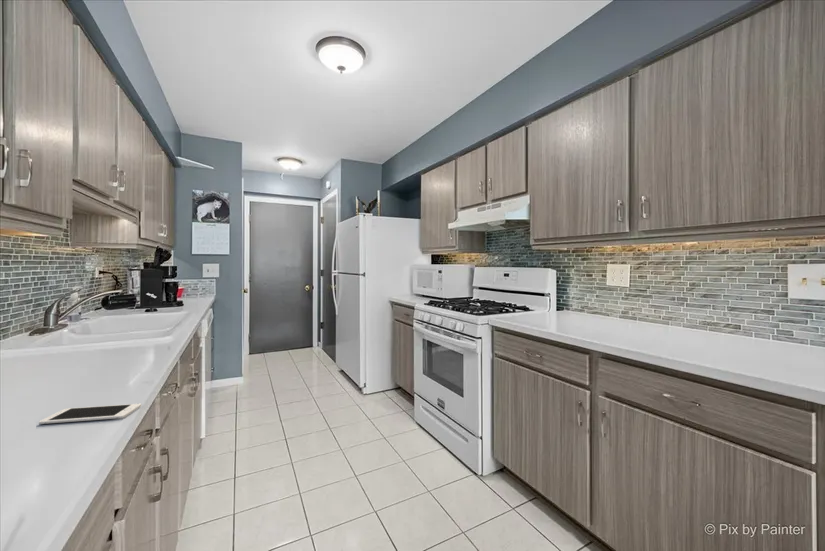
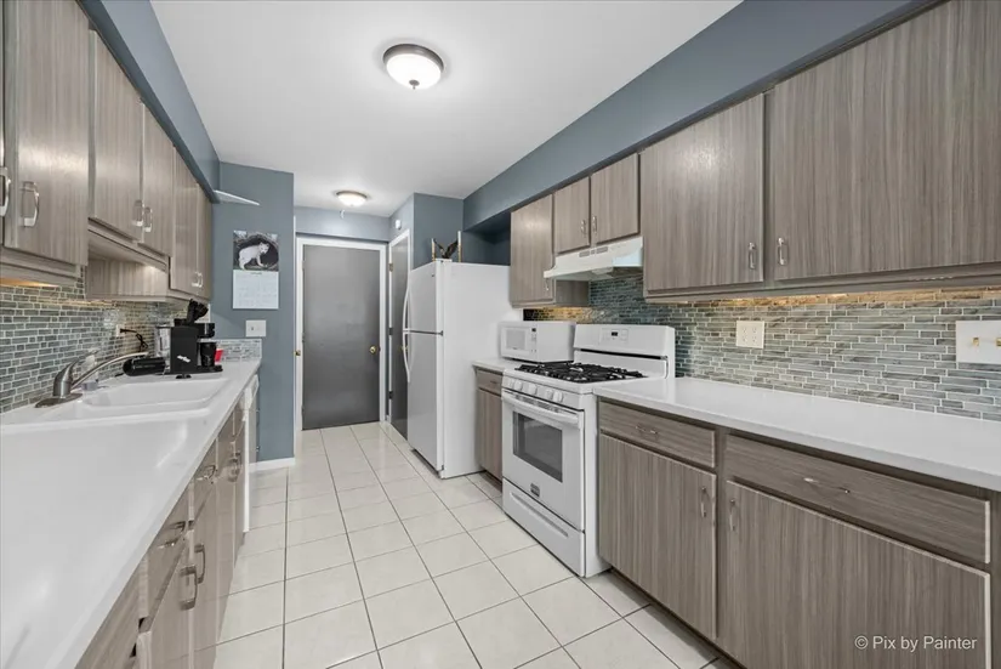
- cell phone (93, 413)
